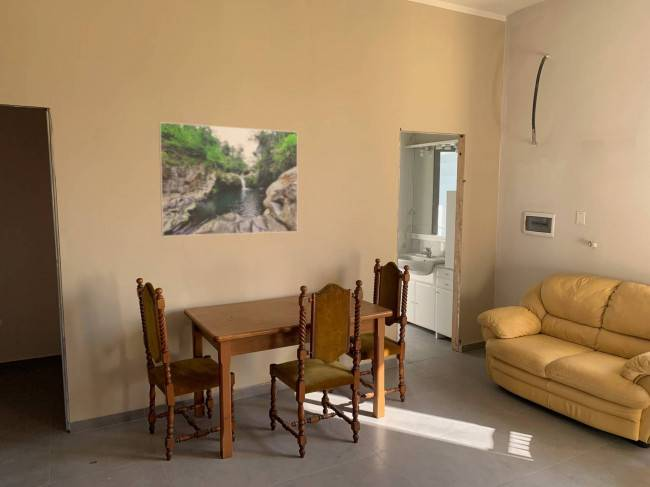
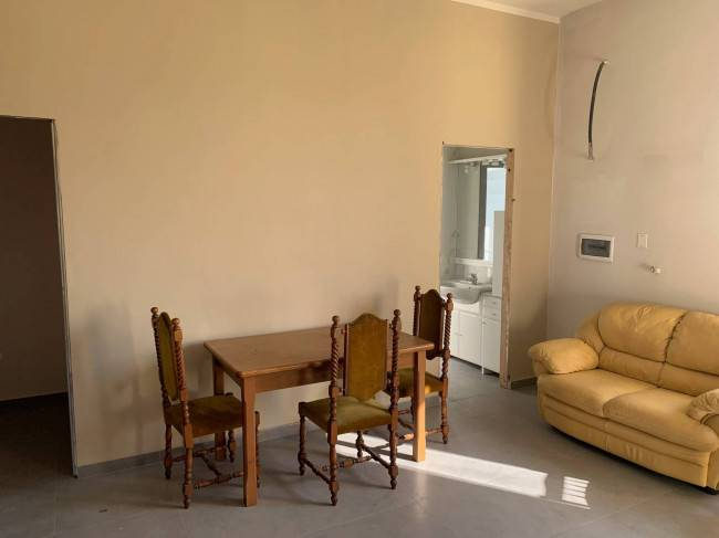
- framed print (233, 181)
